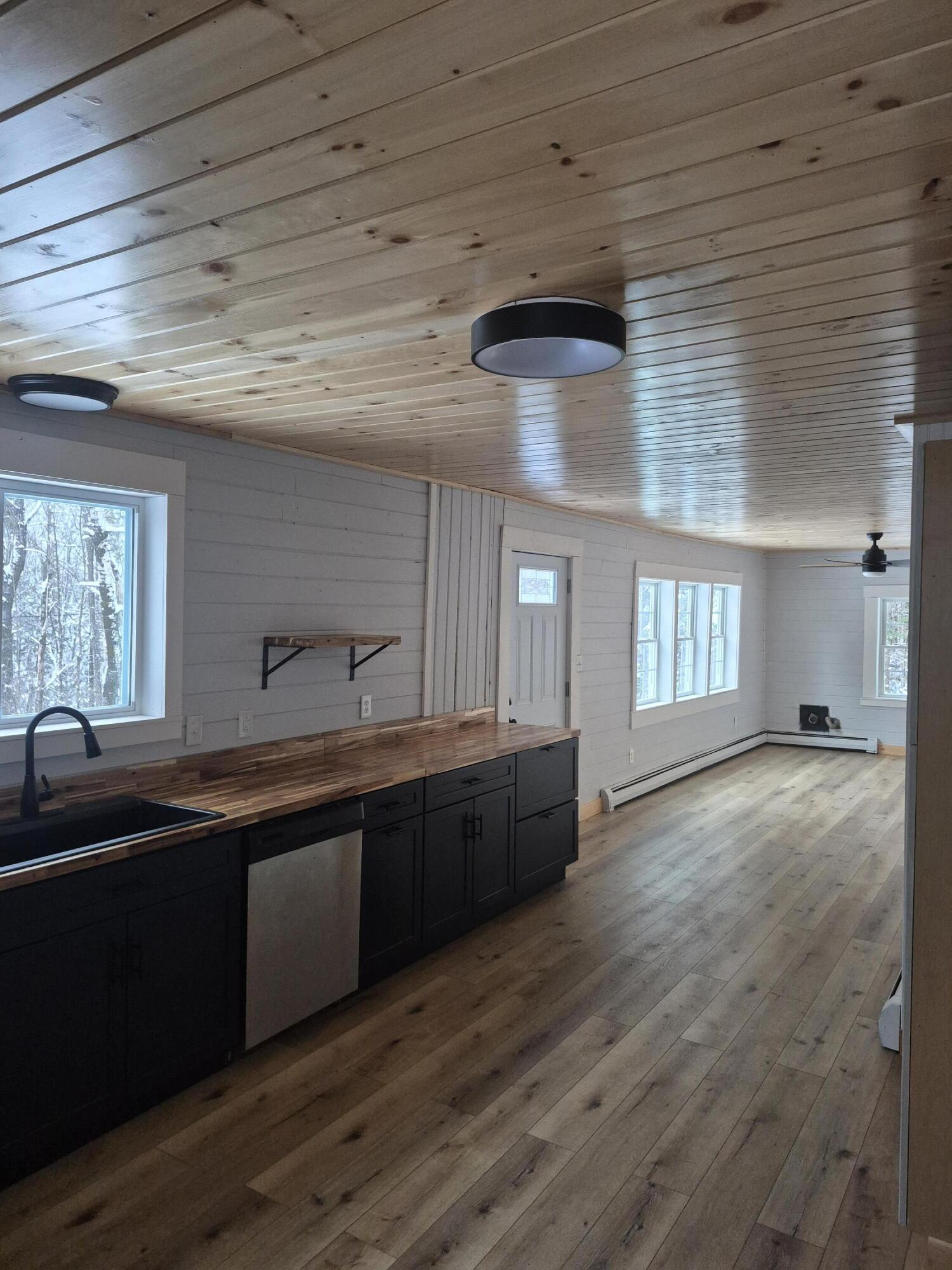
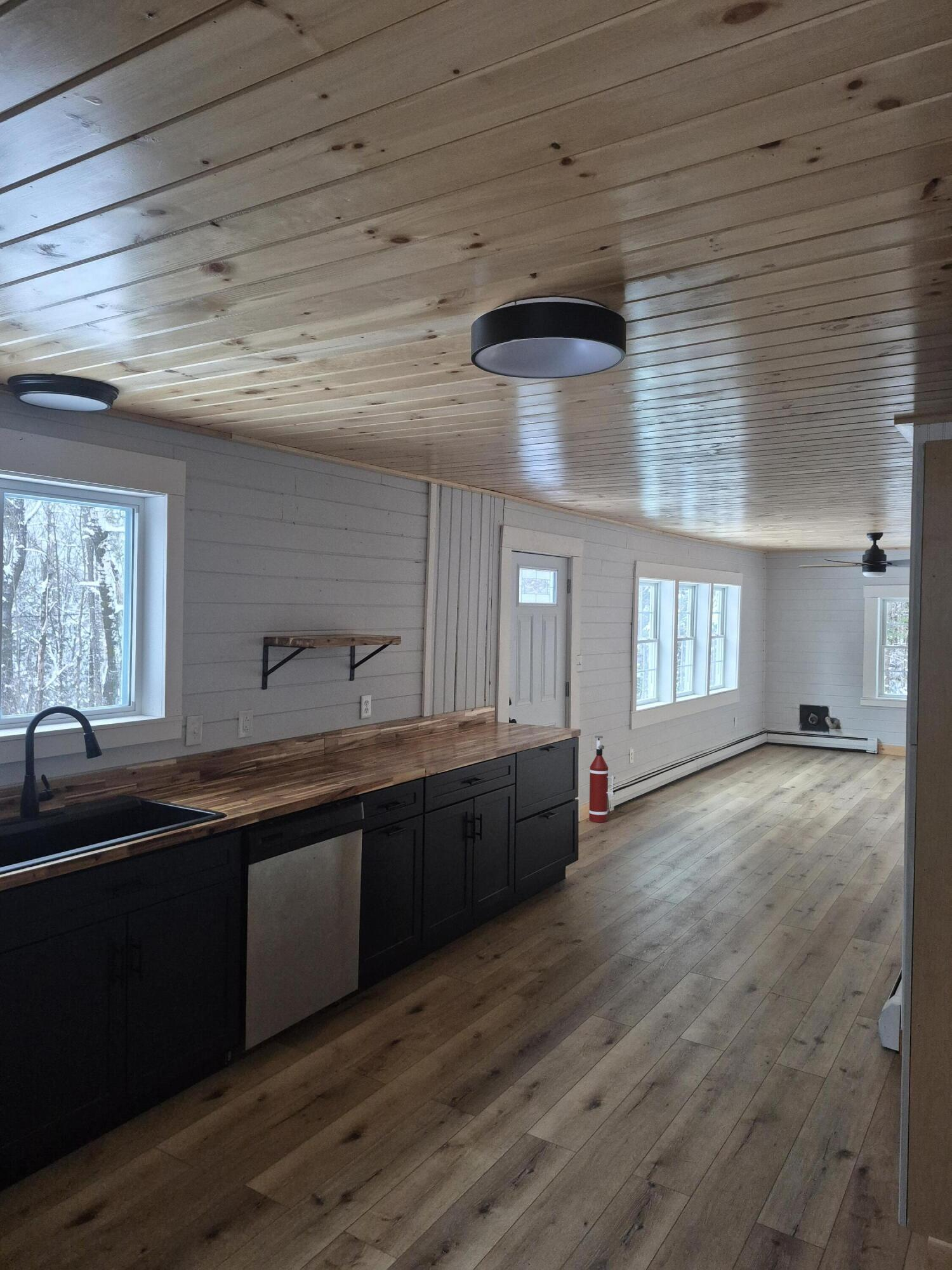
+ fire extinguisher (602, 779)
